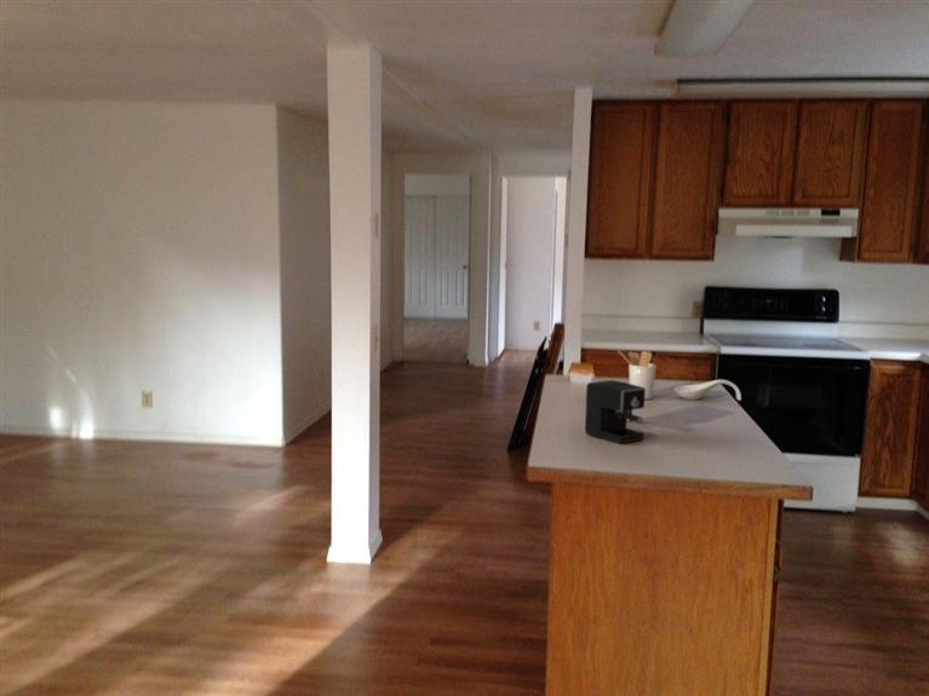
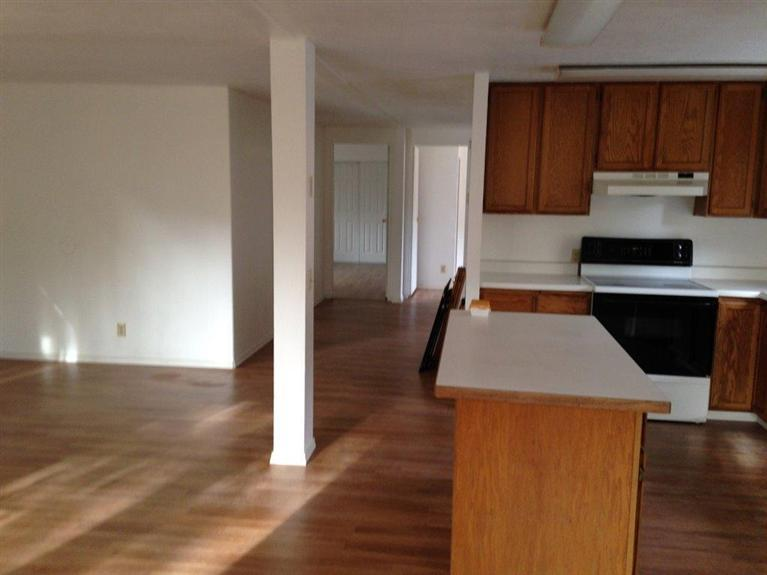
- spoon rest (707, 389)
- coffee maker (632, 407)
- utensil holder (635, 373)
